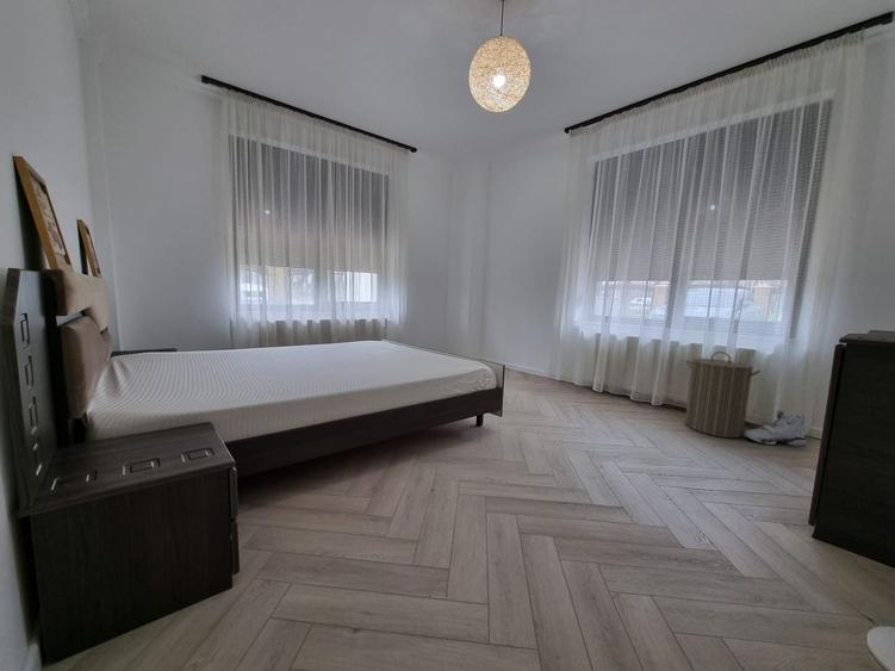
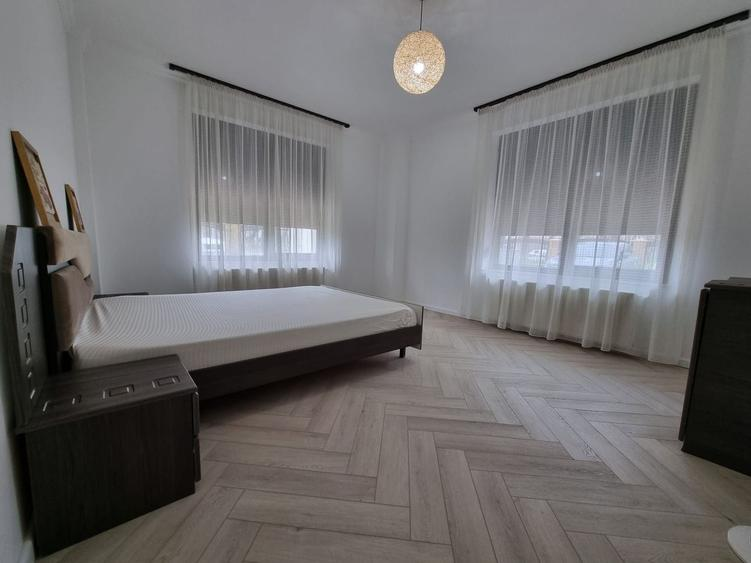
- sneaker (776, 427)
- laundry hamper (717, 390)
